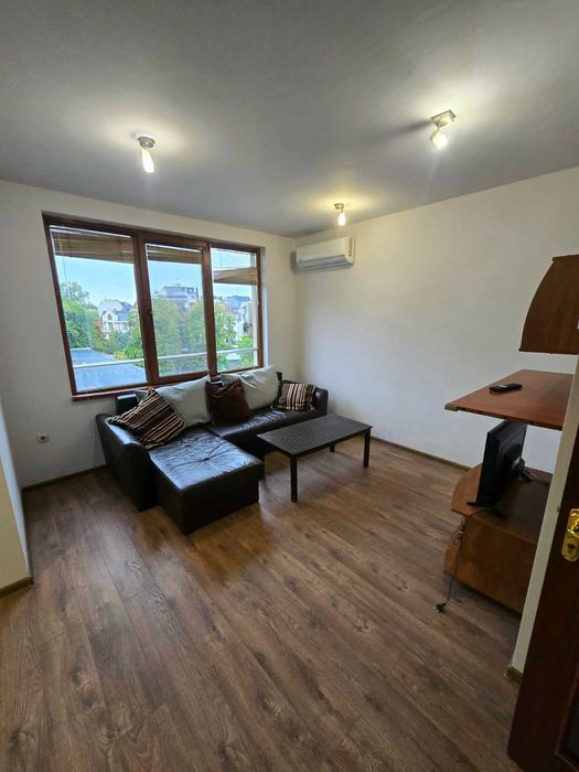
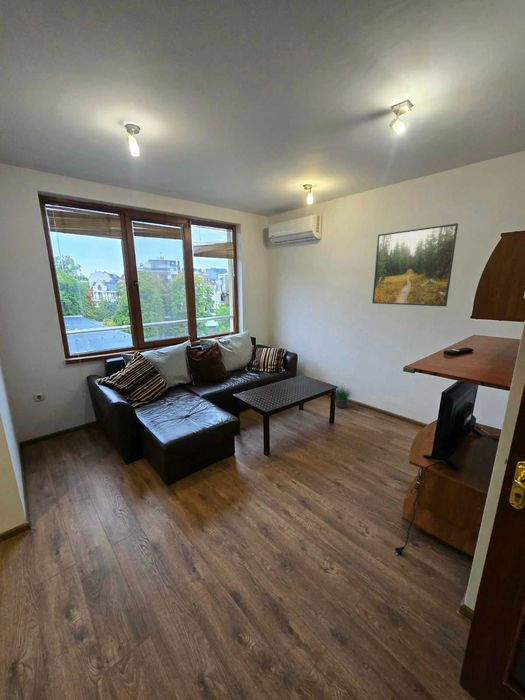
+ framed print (410, 268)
+ potted plant (341, 393)
